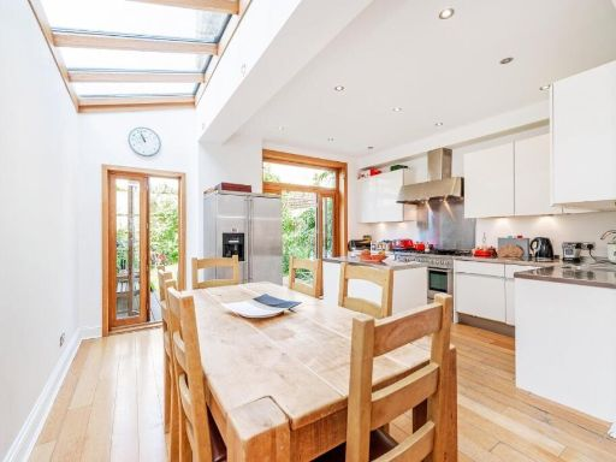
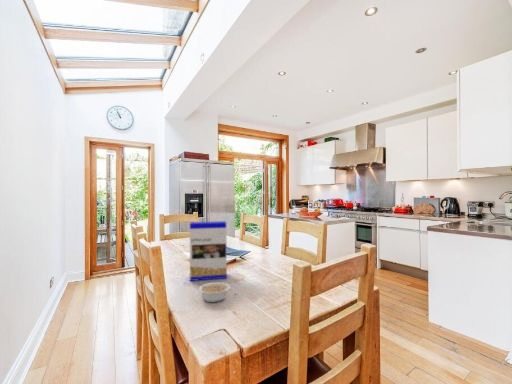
+ legume (213, 291)
+ cereal box (208, 249)
